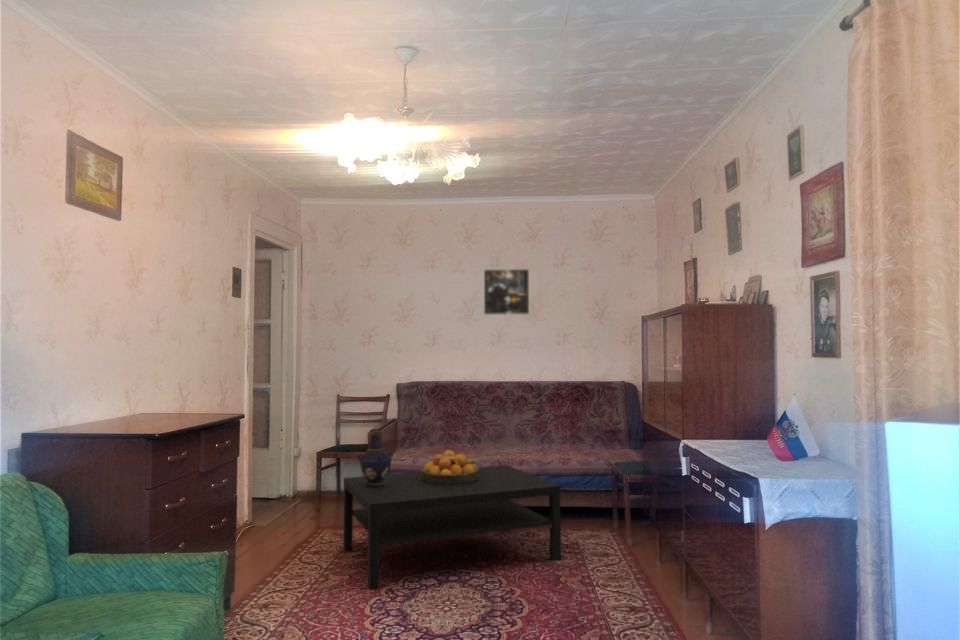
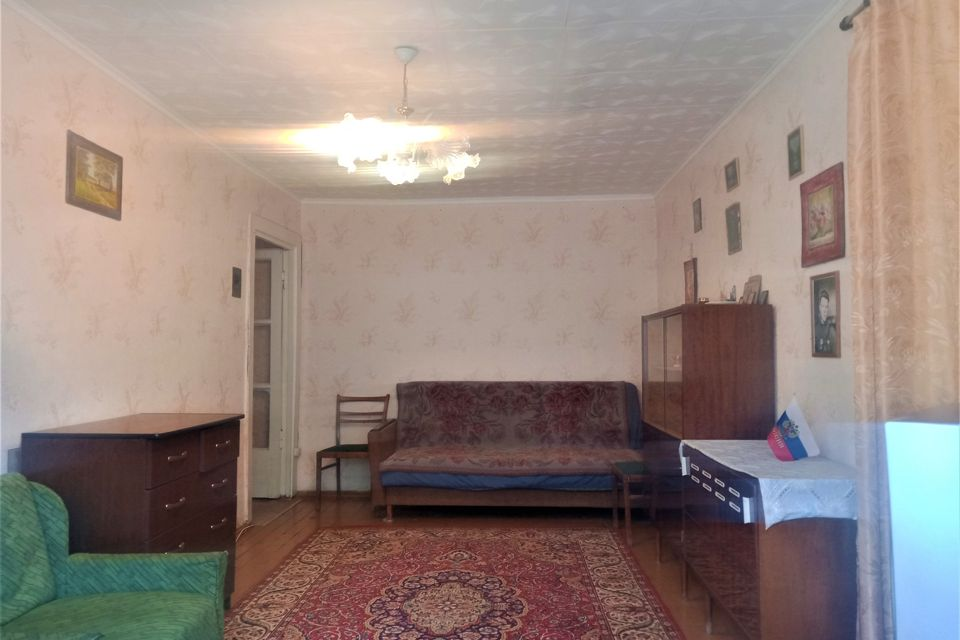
- coffee table (448, 517)
- fruit bowl (450, 465)
- vase (375, 458)
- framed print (506, 291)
